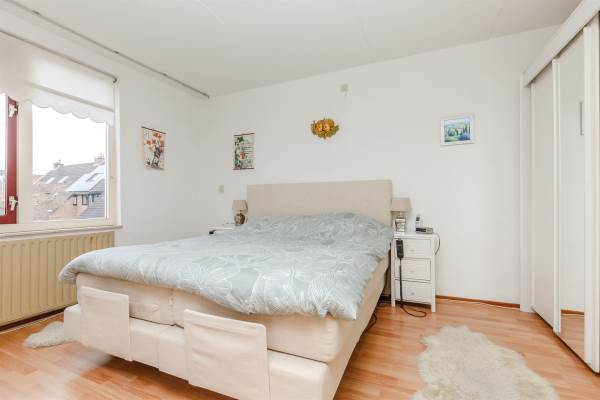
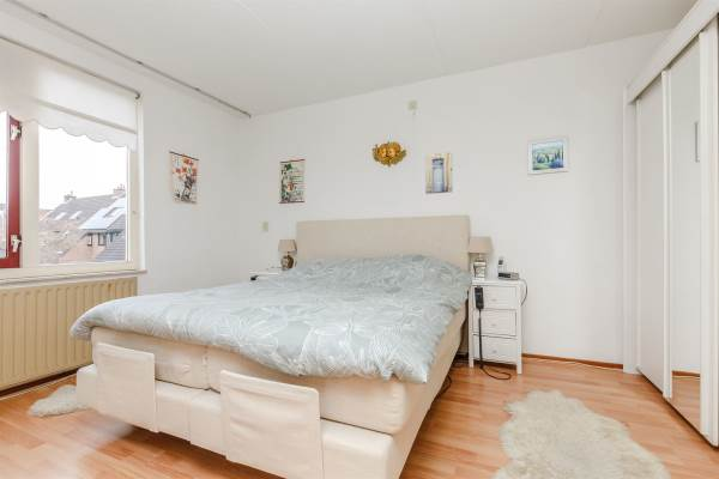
+ wall art (439, 172)
